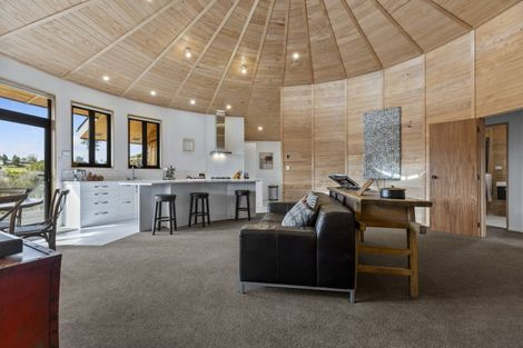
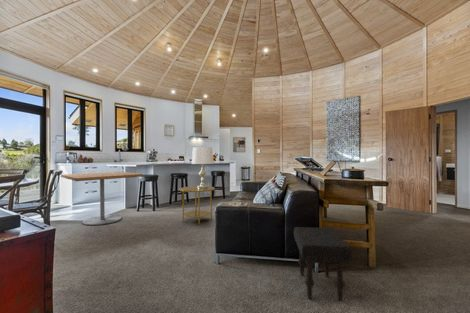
+ side table (198, 204)
+ dining table (102, 197)
+ ottoman (319, 260)
+ lamp (202, 166)
